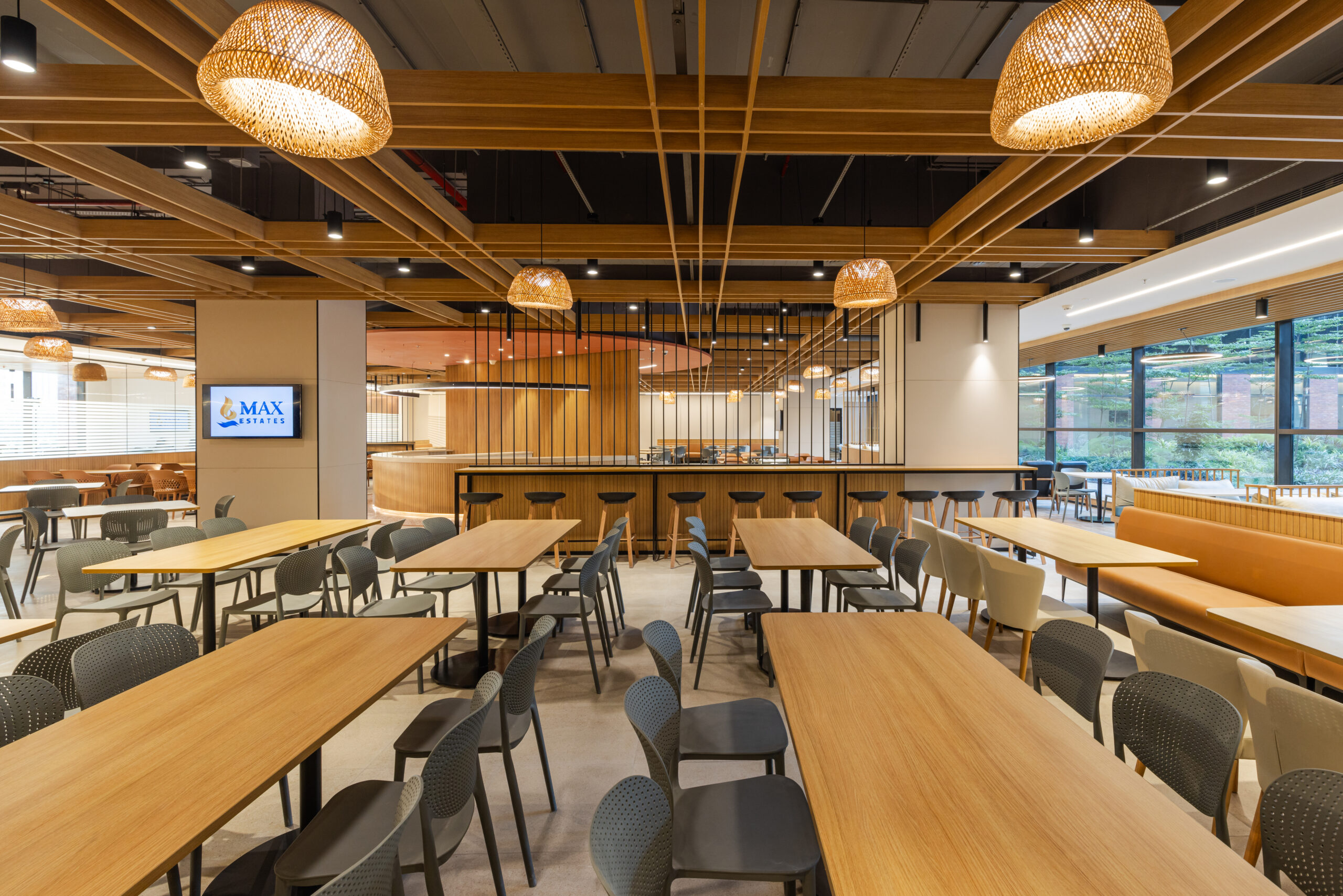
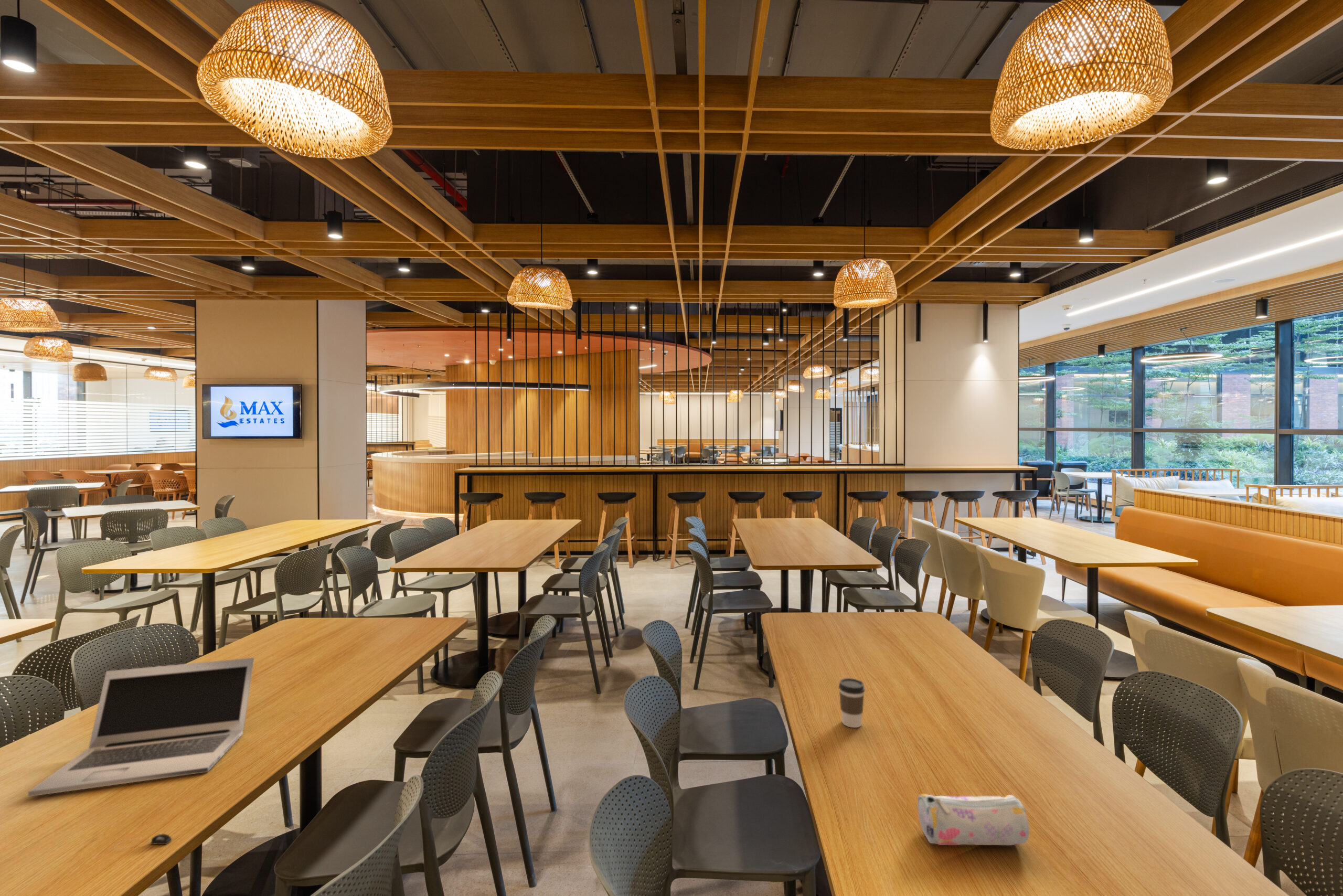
+ coffee cup (851, 703)
+ pencil case (971, 817)
+ computer mouse (143, 838)
+ laptop (154, 719)
